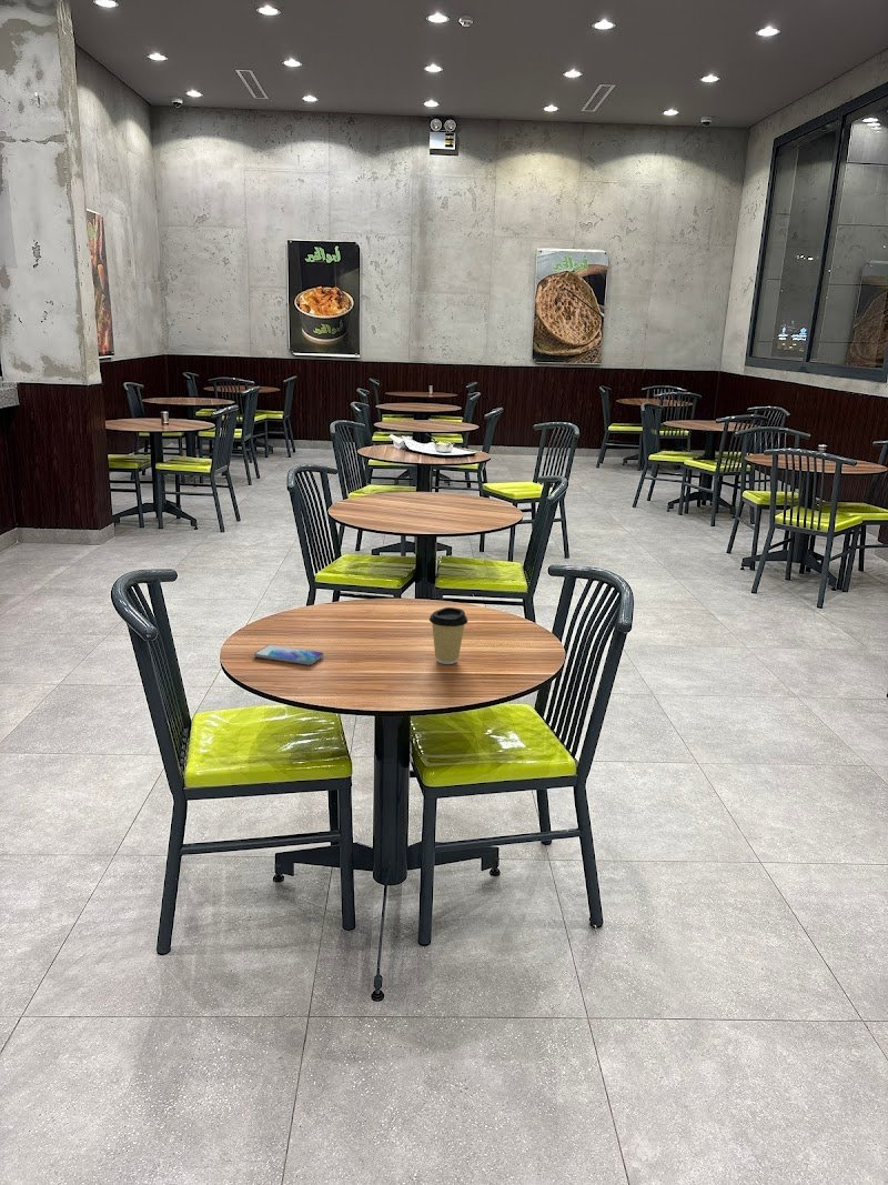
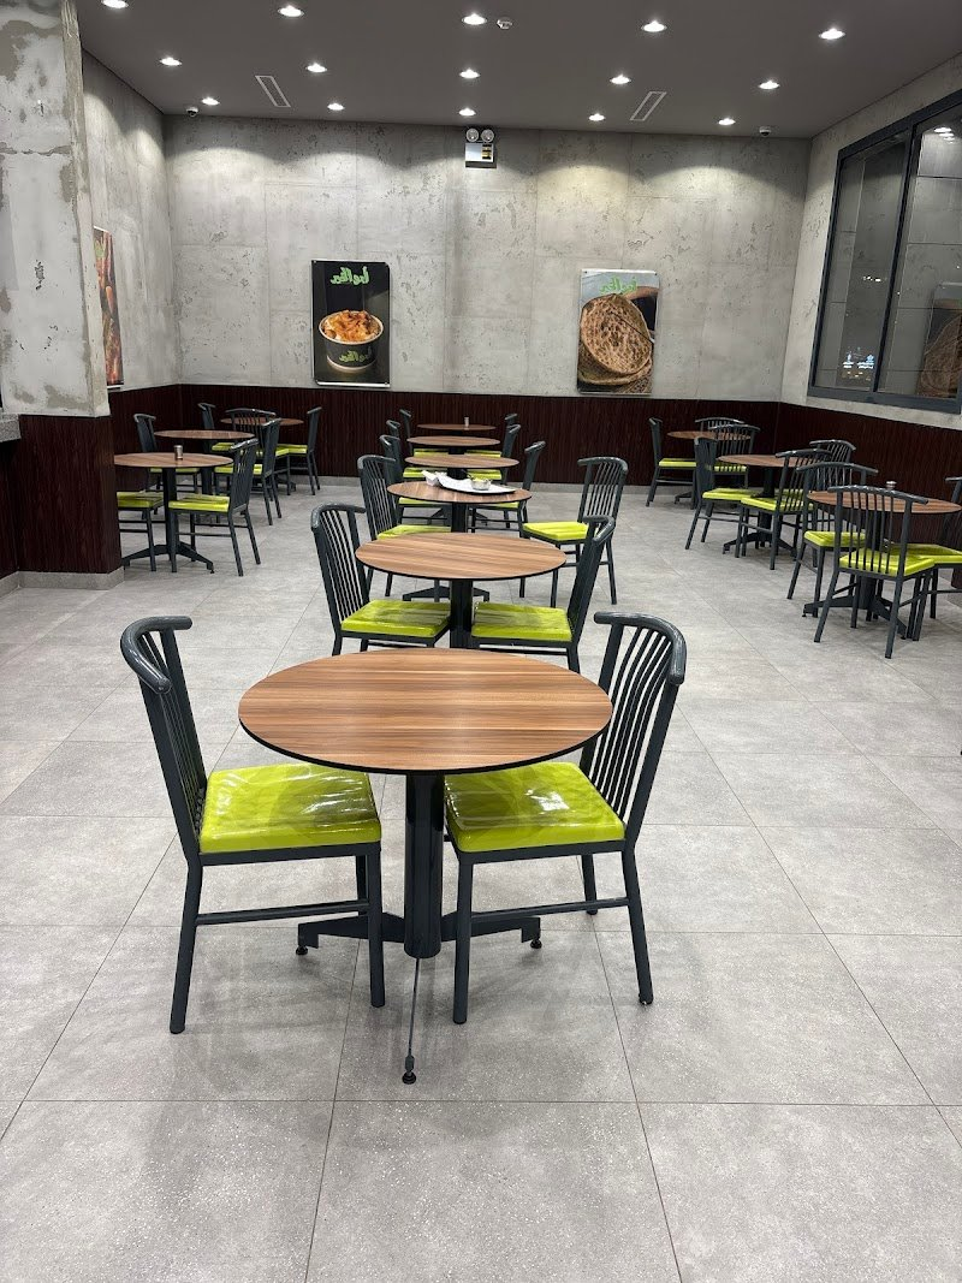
- coffee cup (447, 636)
- smartphone (289, 654)
